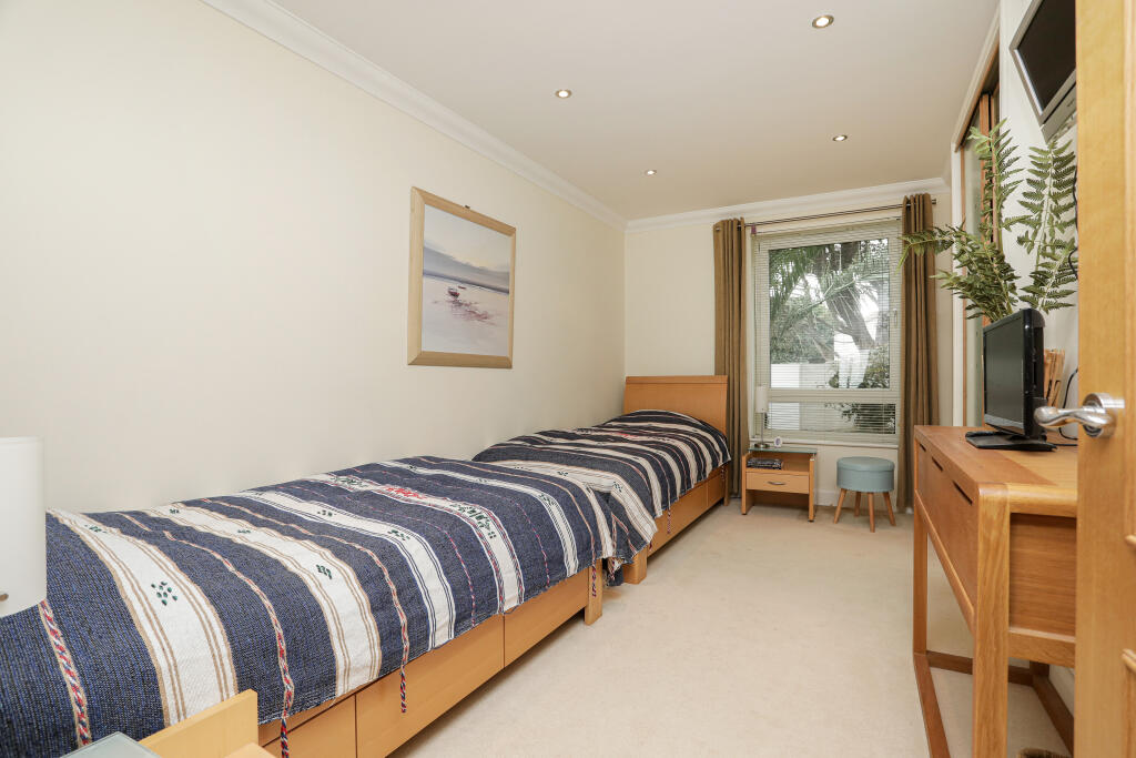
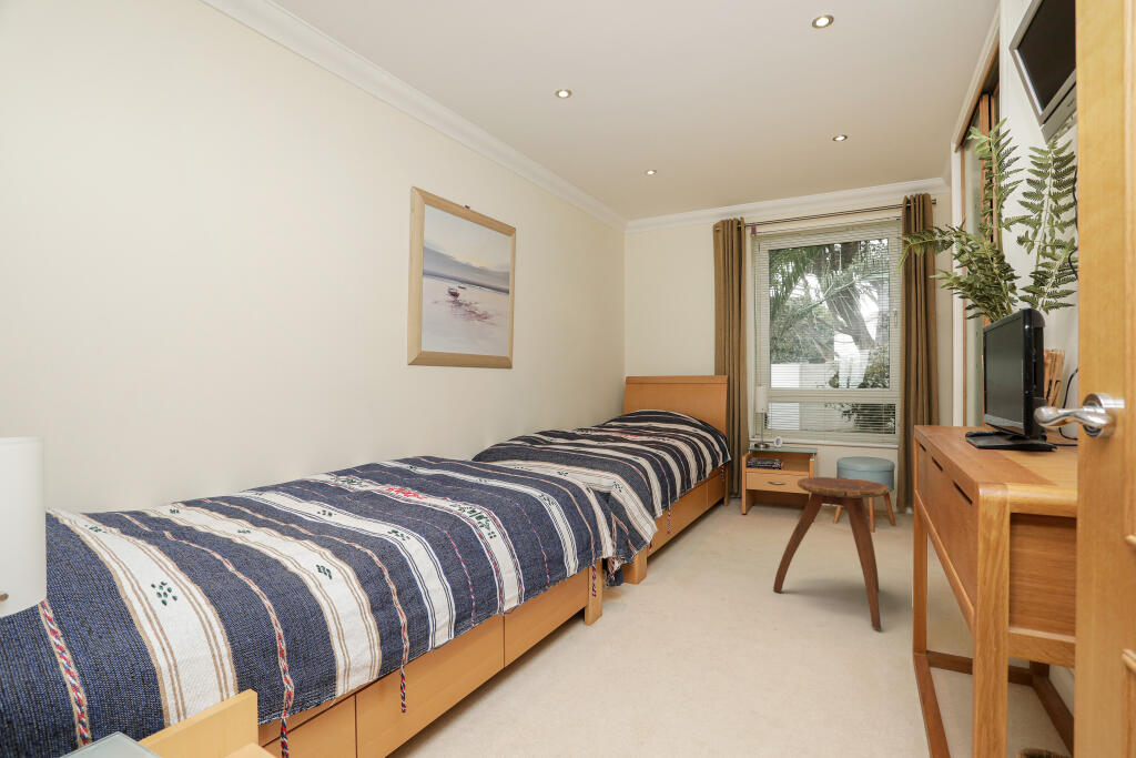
+ stool (852, 532)
